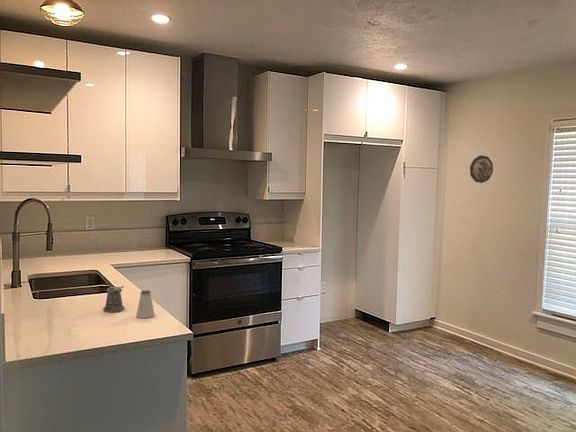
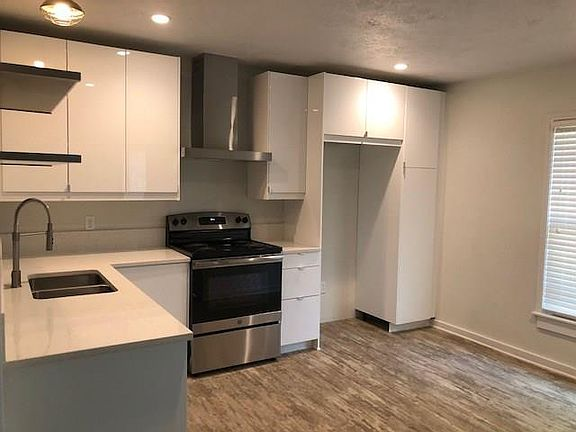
- decorative plate (481, 169)
- pepper shaker (115, 297)
- saltshaker (145, 303)
